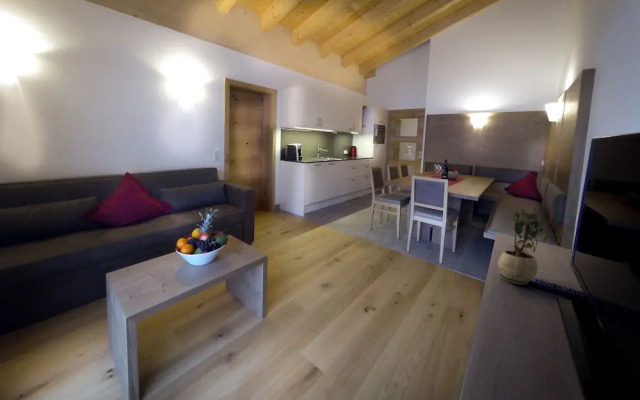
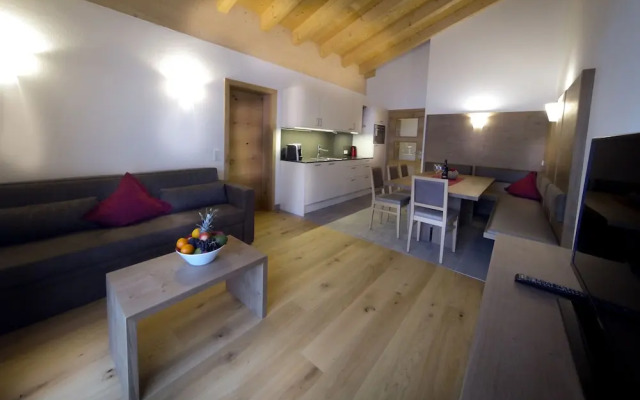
- potted plant (528, 244)
